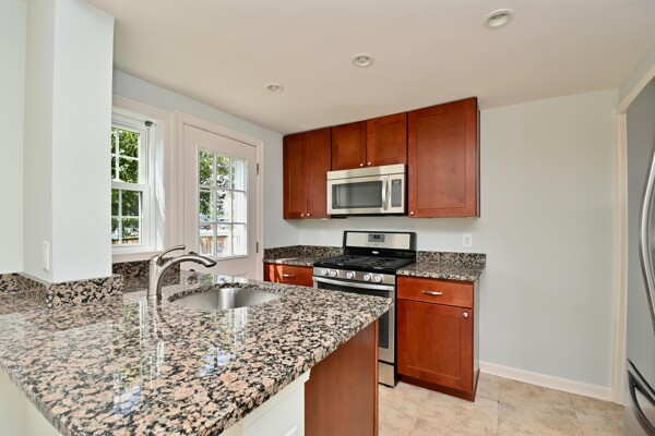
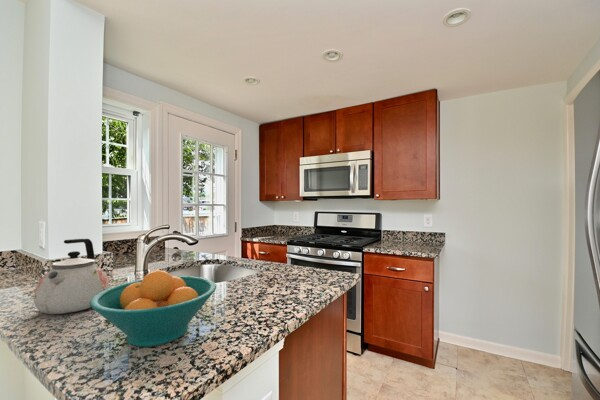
+ kettle (73, 273)
+ fruit bowl (158, 302)
